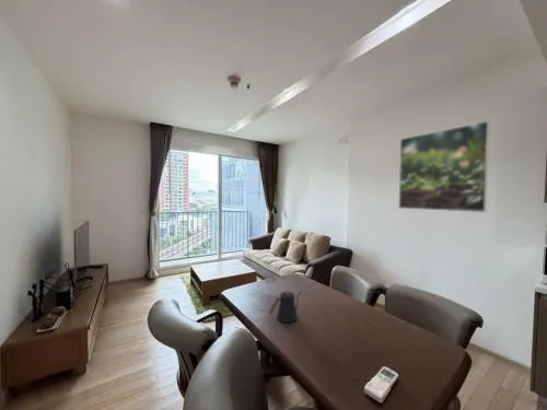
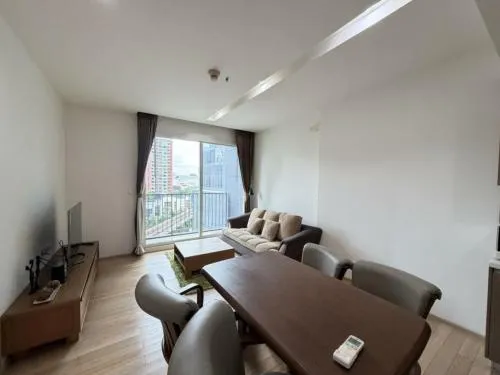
- kettle (286, 306)
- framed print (438, 171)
